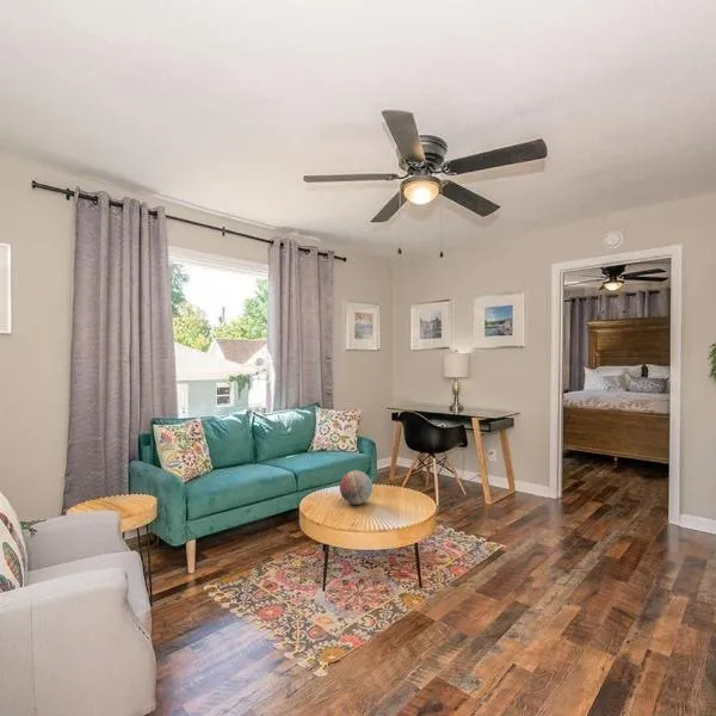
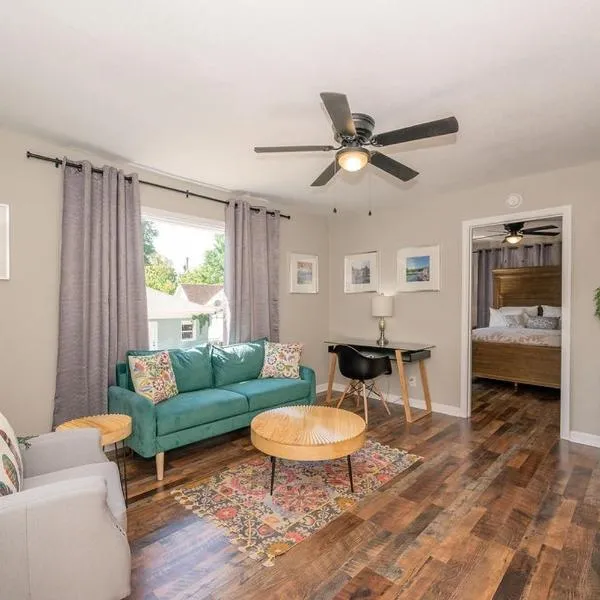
- decorative orb (356, 487)
